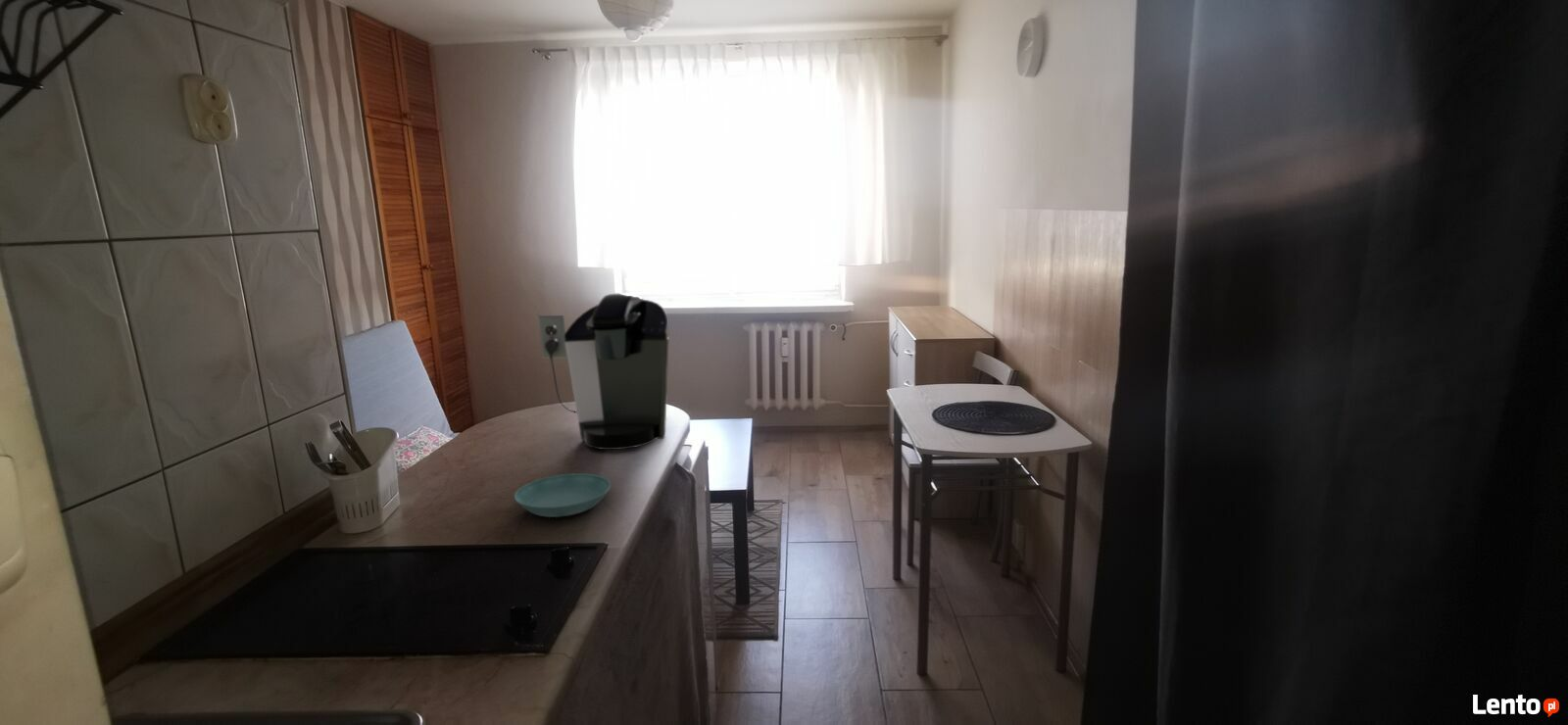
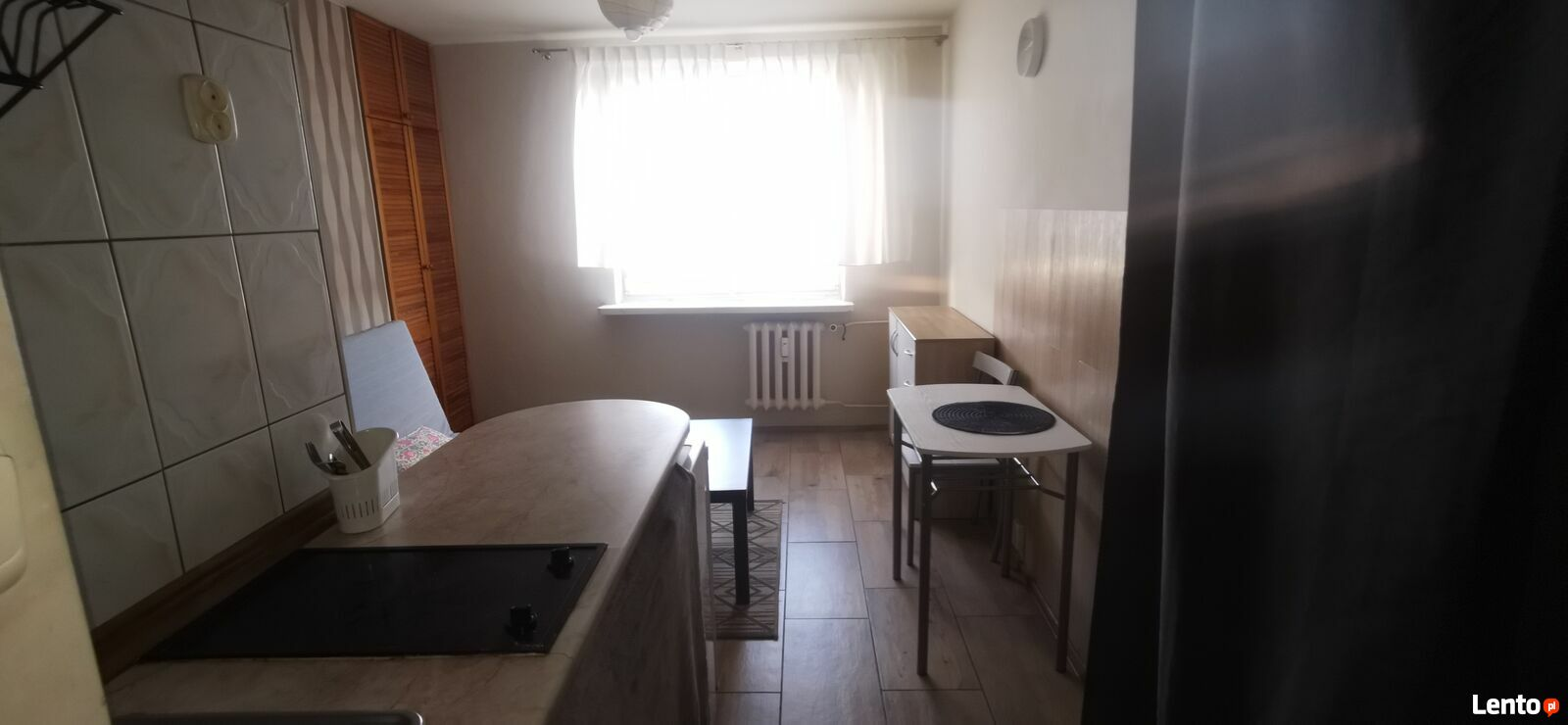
- saucer (564, 496)
- coffee maker (595, 365)
